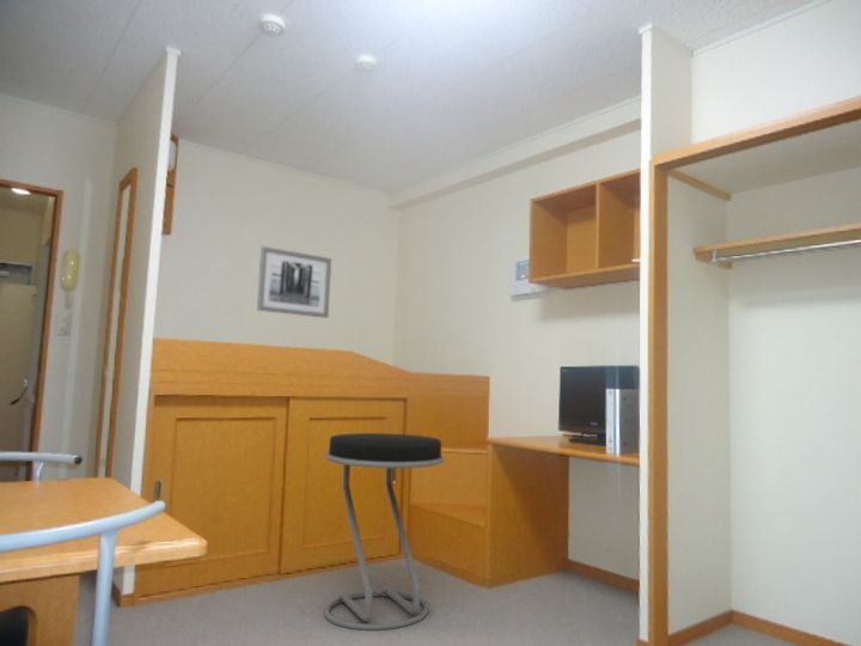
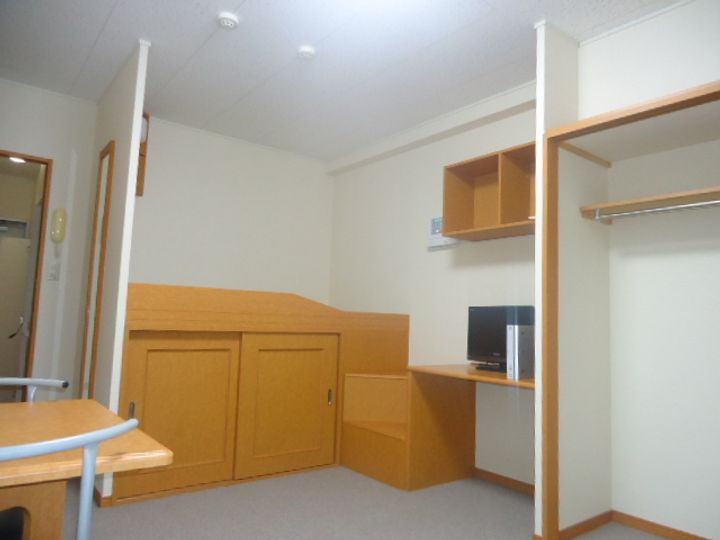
- stool (395, 519)
- wall art (295, 282)
